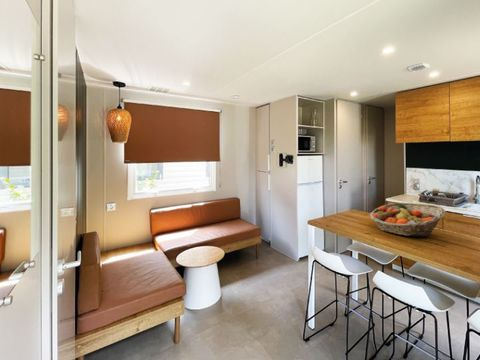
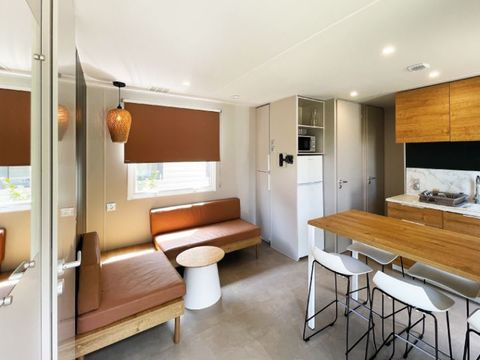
- fruit basket (404, 217)
